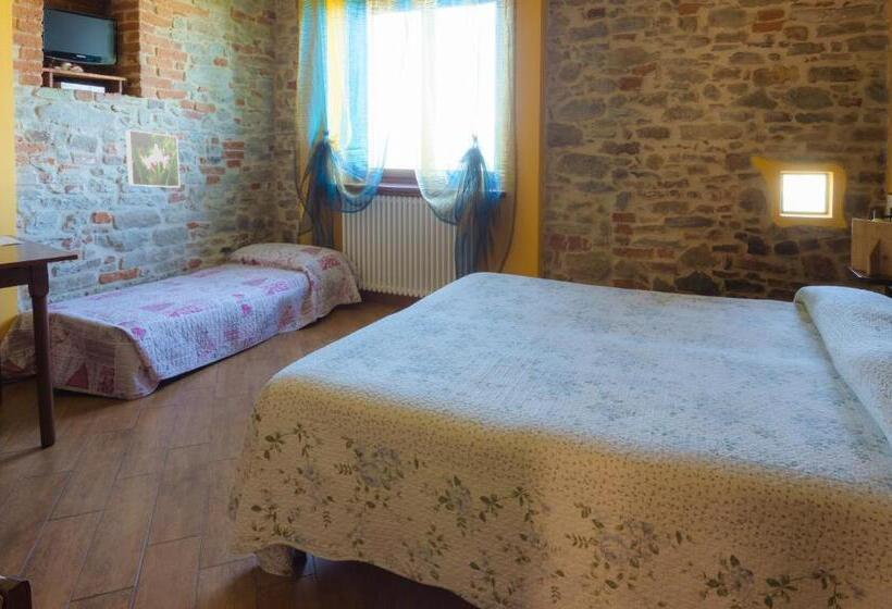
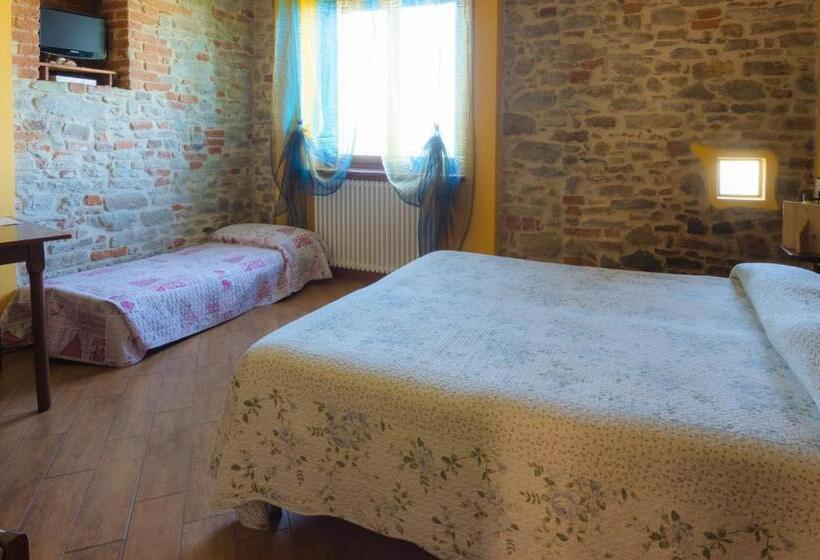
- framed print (153, 160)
